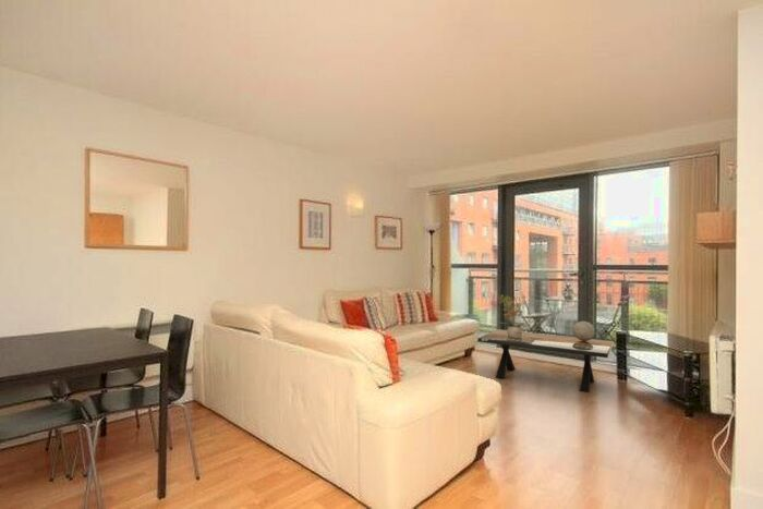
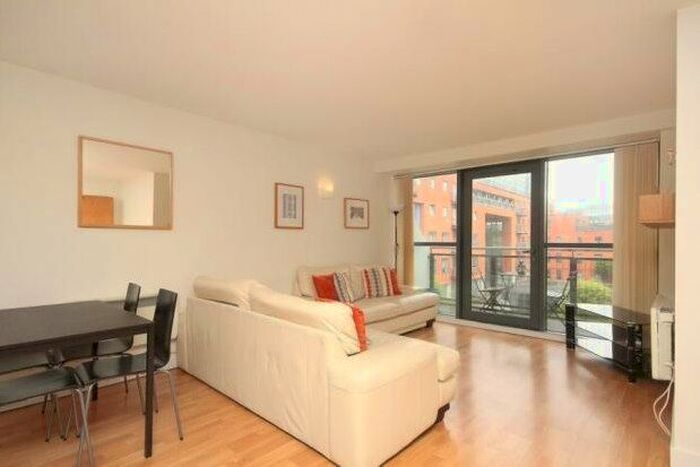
- coffee table (547, 350)
- potted plant (511, 315)
- decorative sphere (583, 330)
